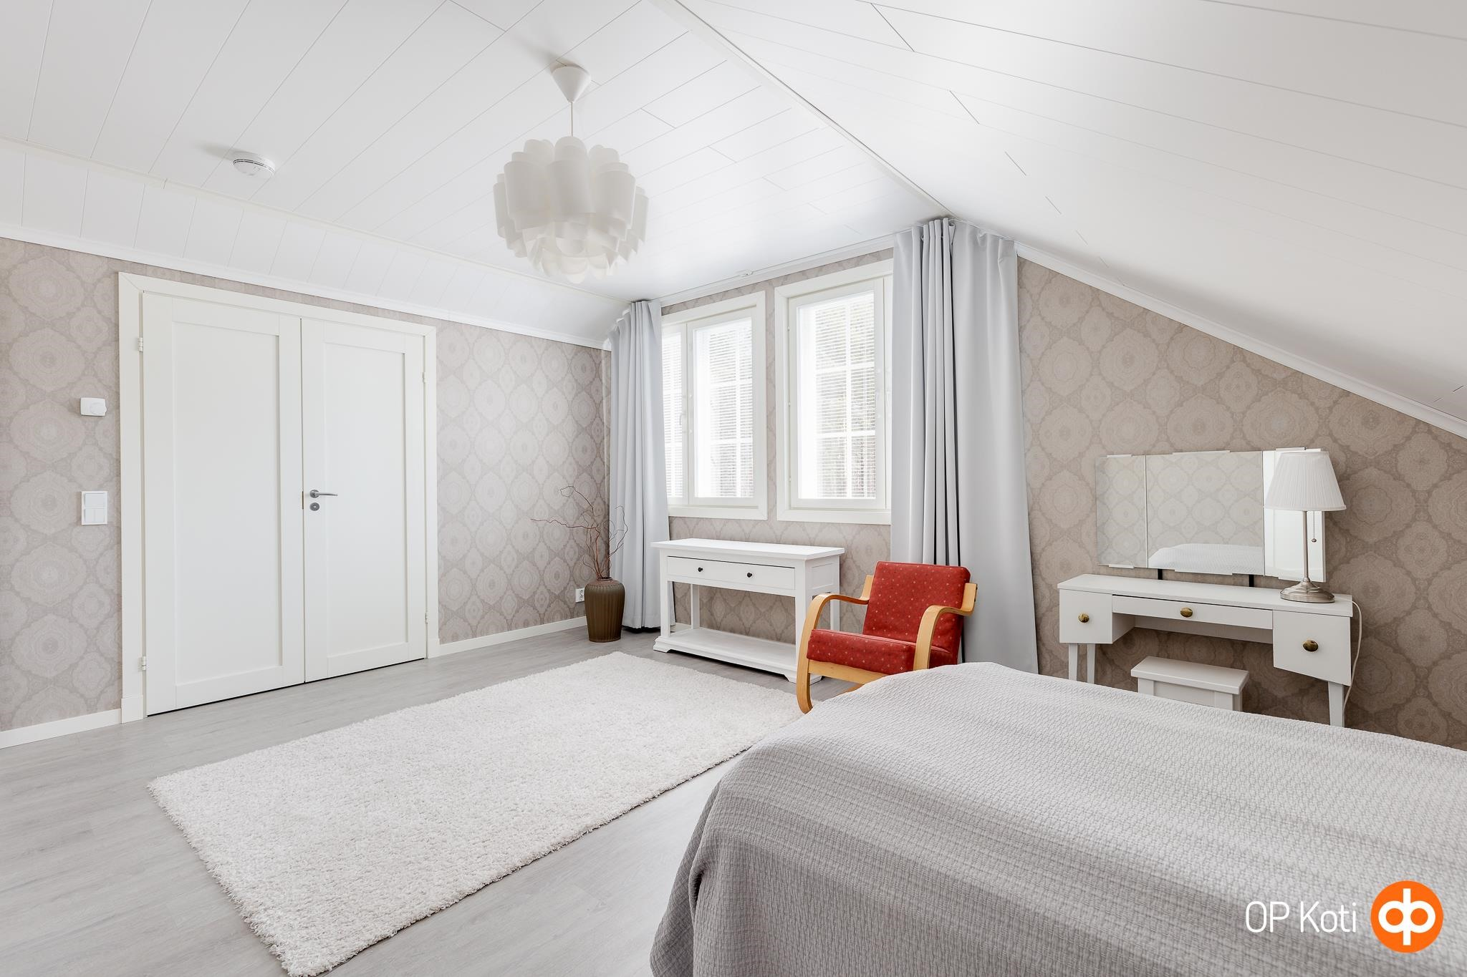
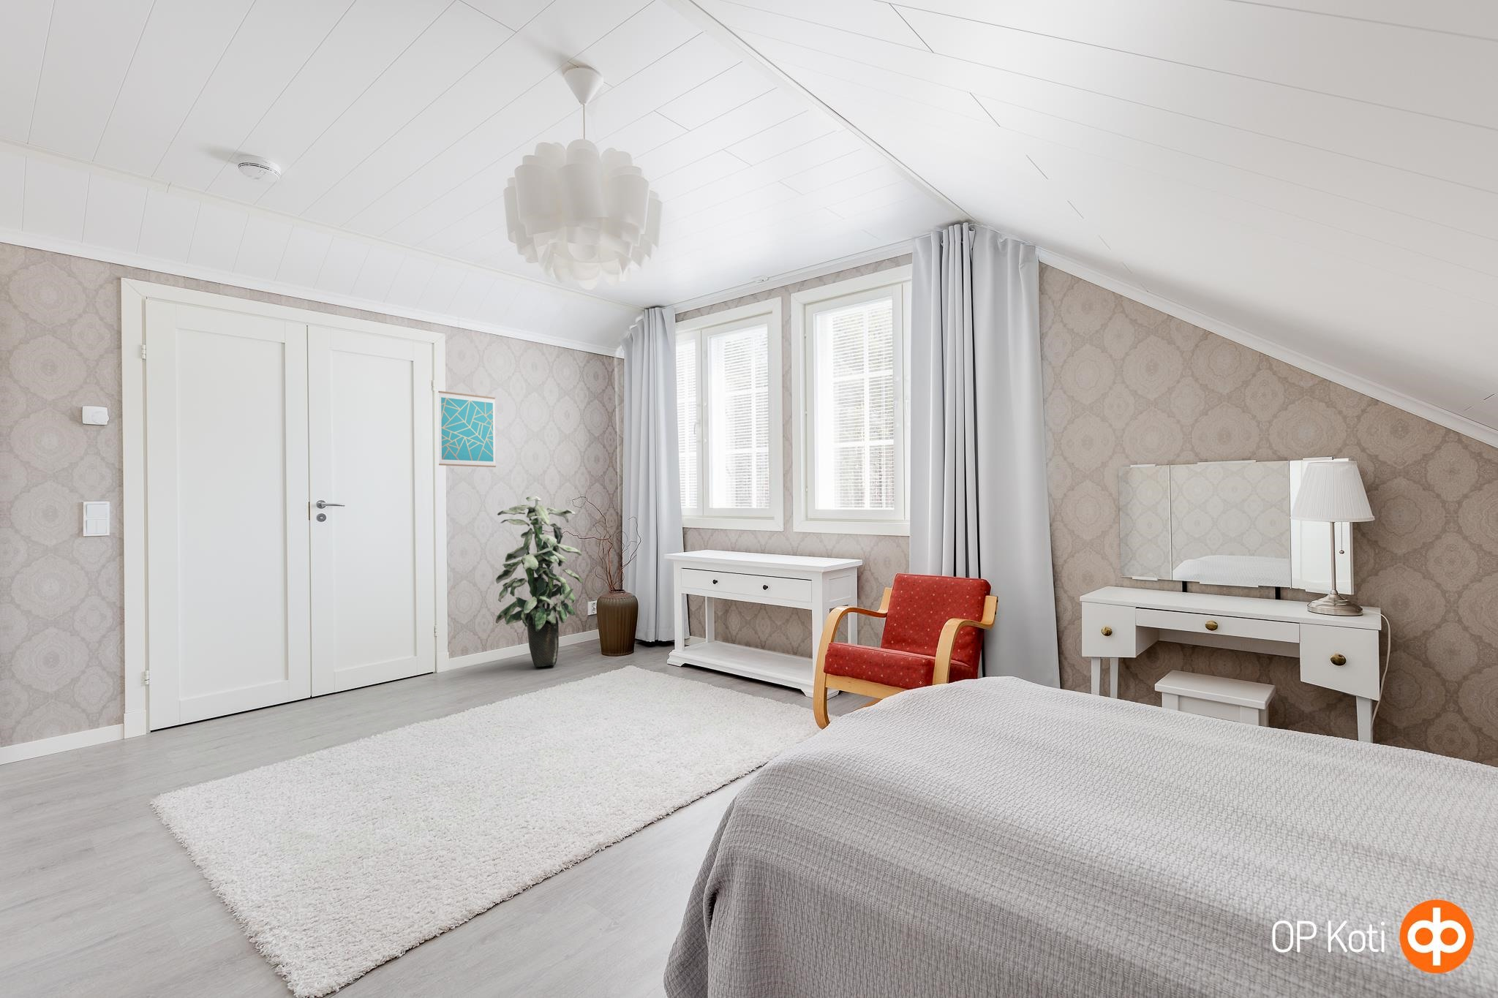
+ indoor plant (537, 580)
+ wall art (468, 430)
